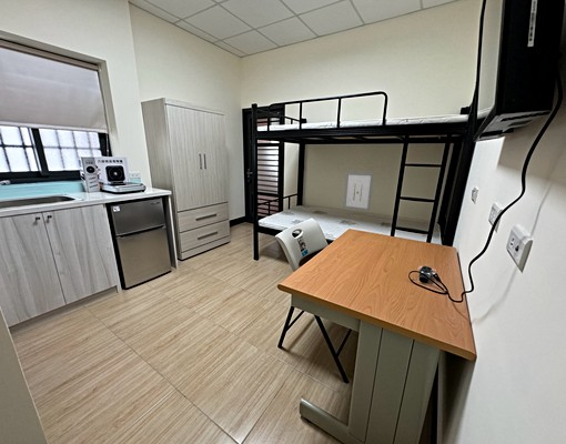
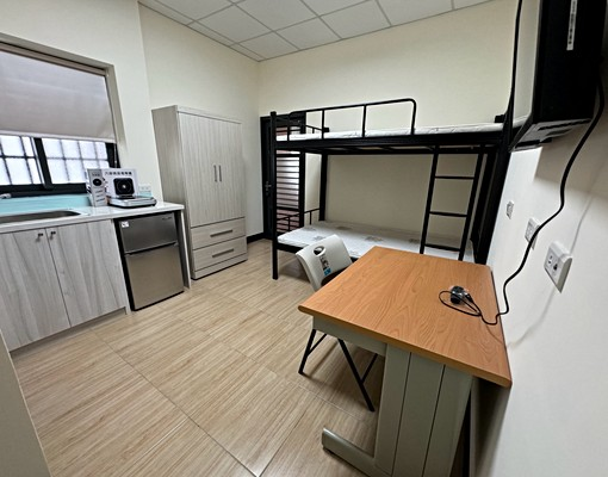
- wall art (357, 191)
